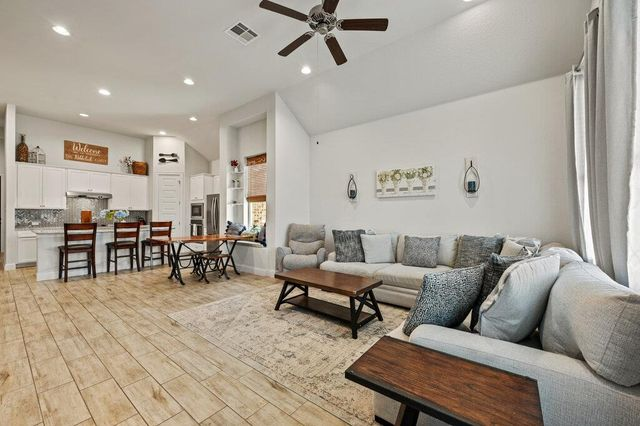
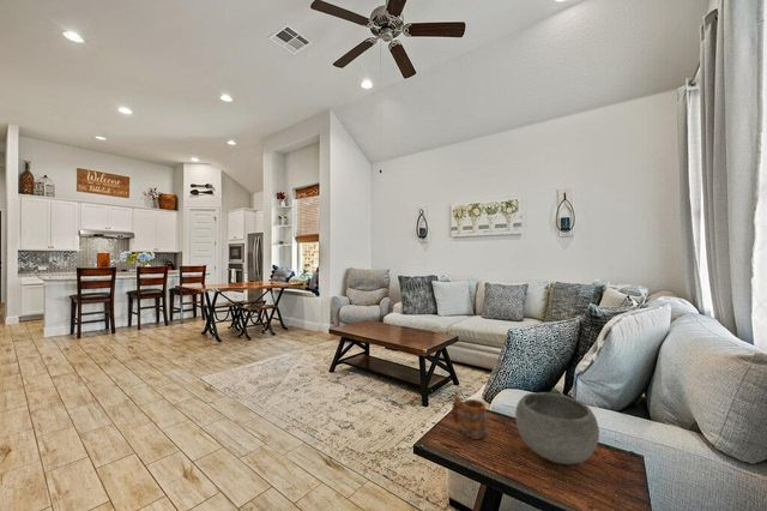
+ mug (469, 415)
+ bowl (555, 429)
